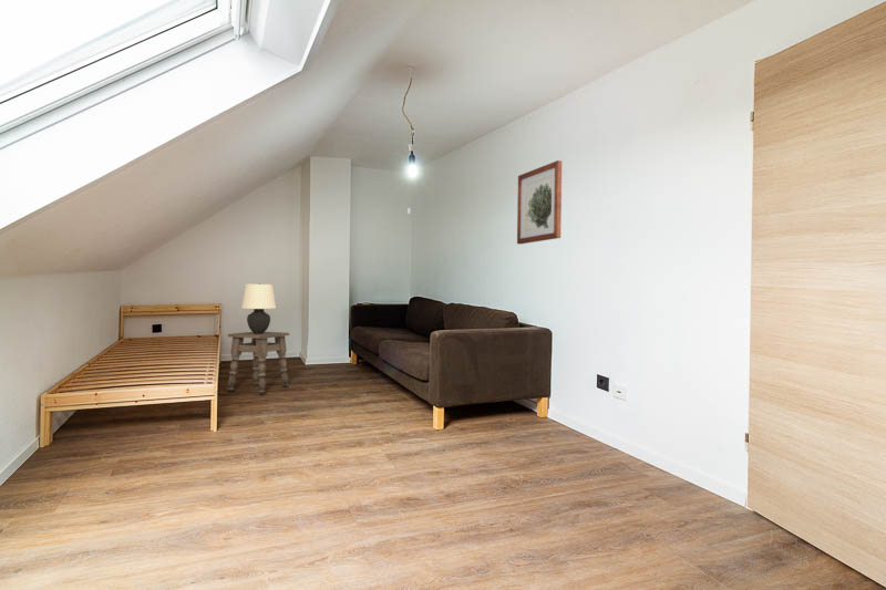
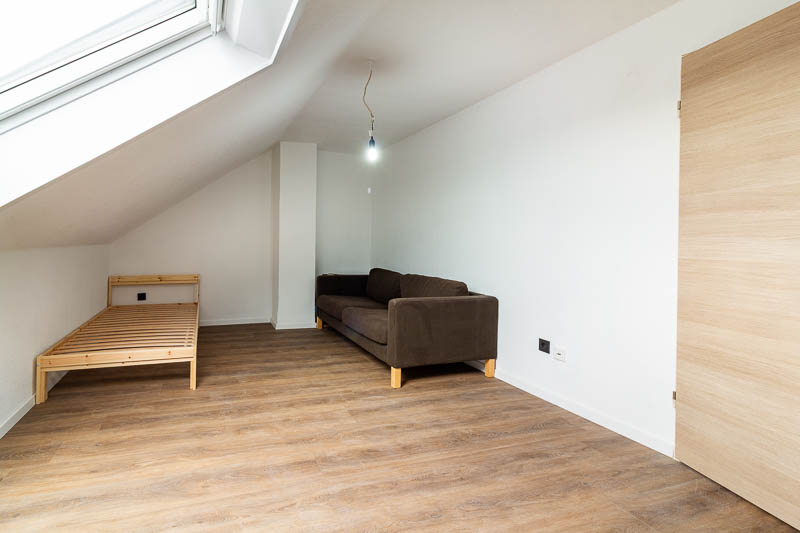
- side table (258, 361)
- table lamp (258, 308)
- wall art (537, 205)
